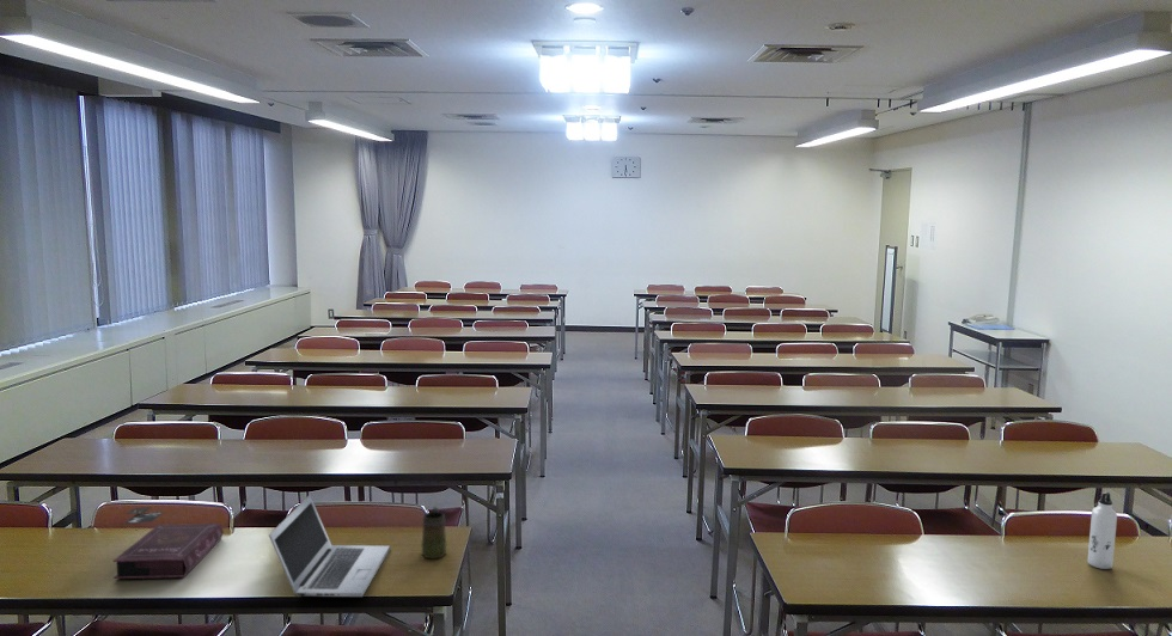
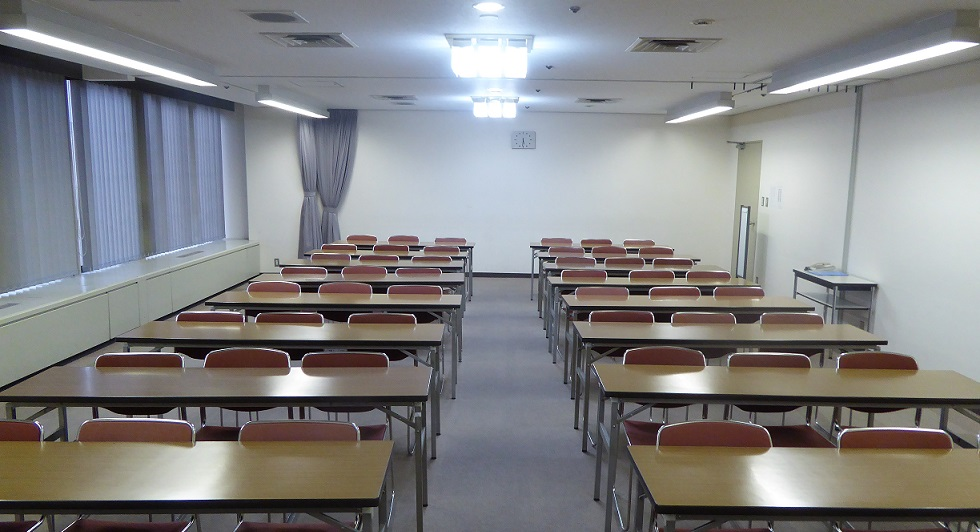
- laptop (334, 545)
- mug (434, 532)
- book (163, 538)
- water bottle (1103, 528)
